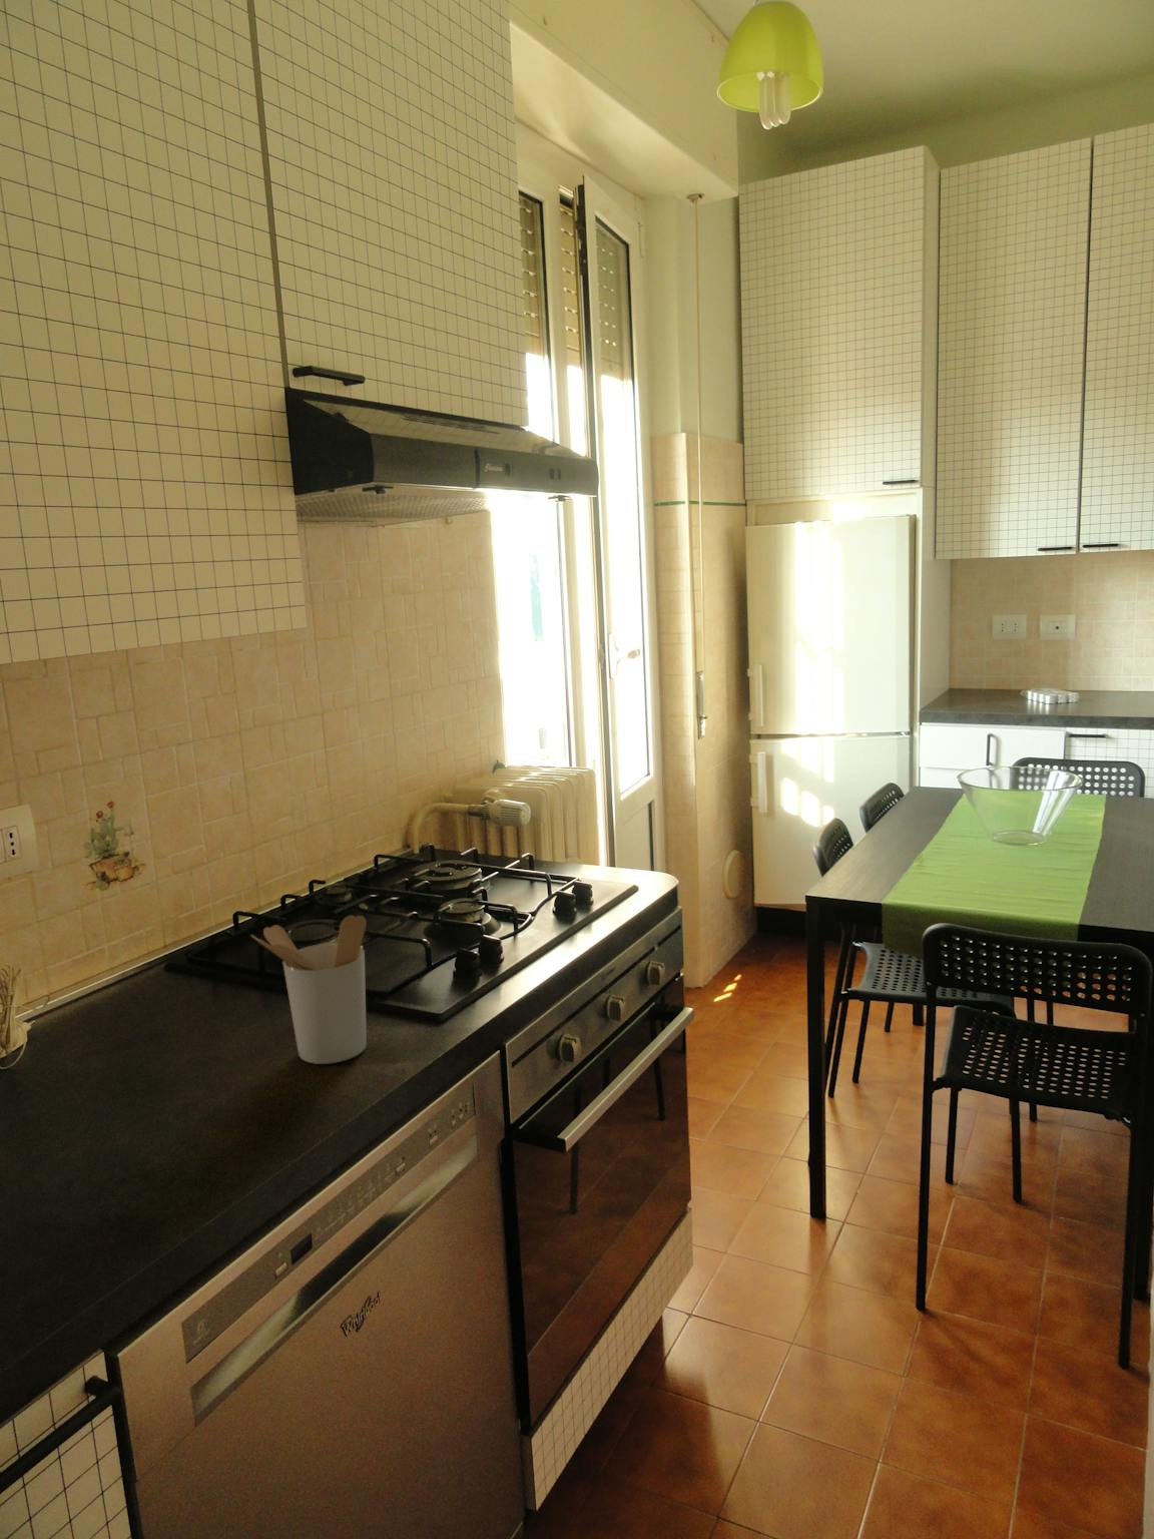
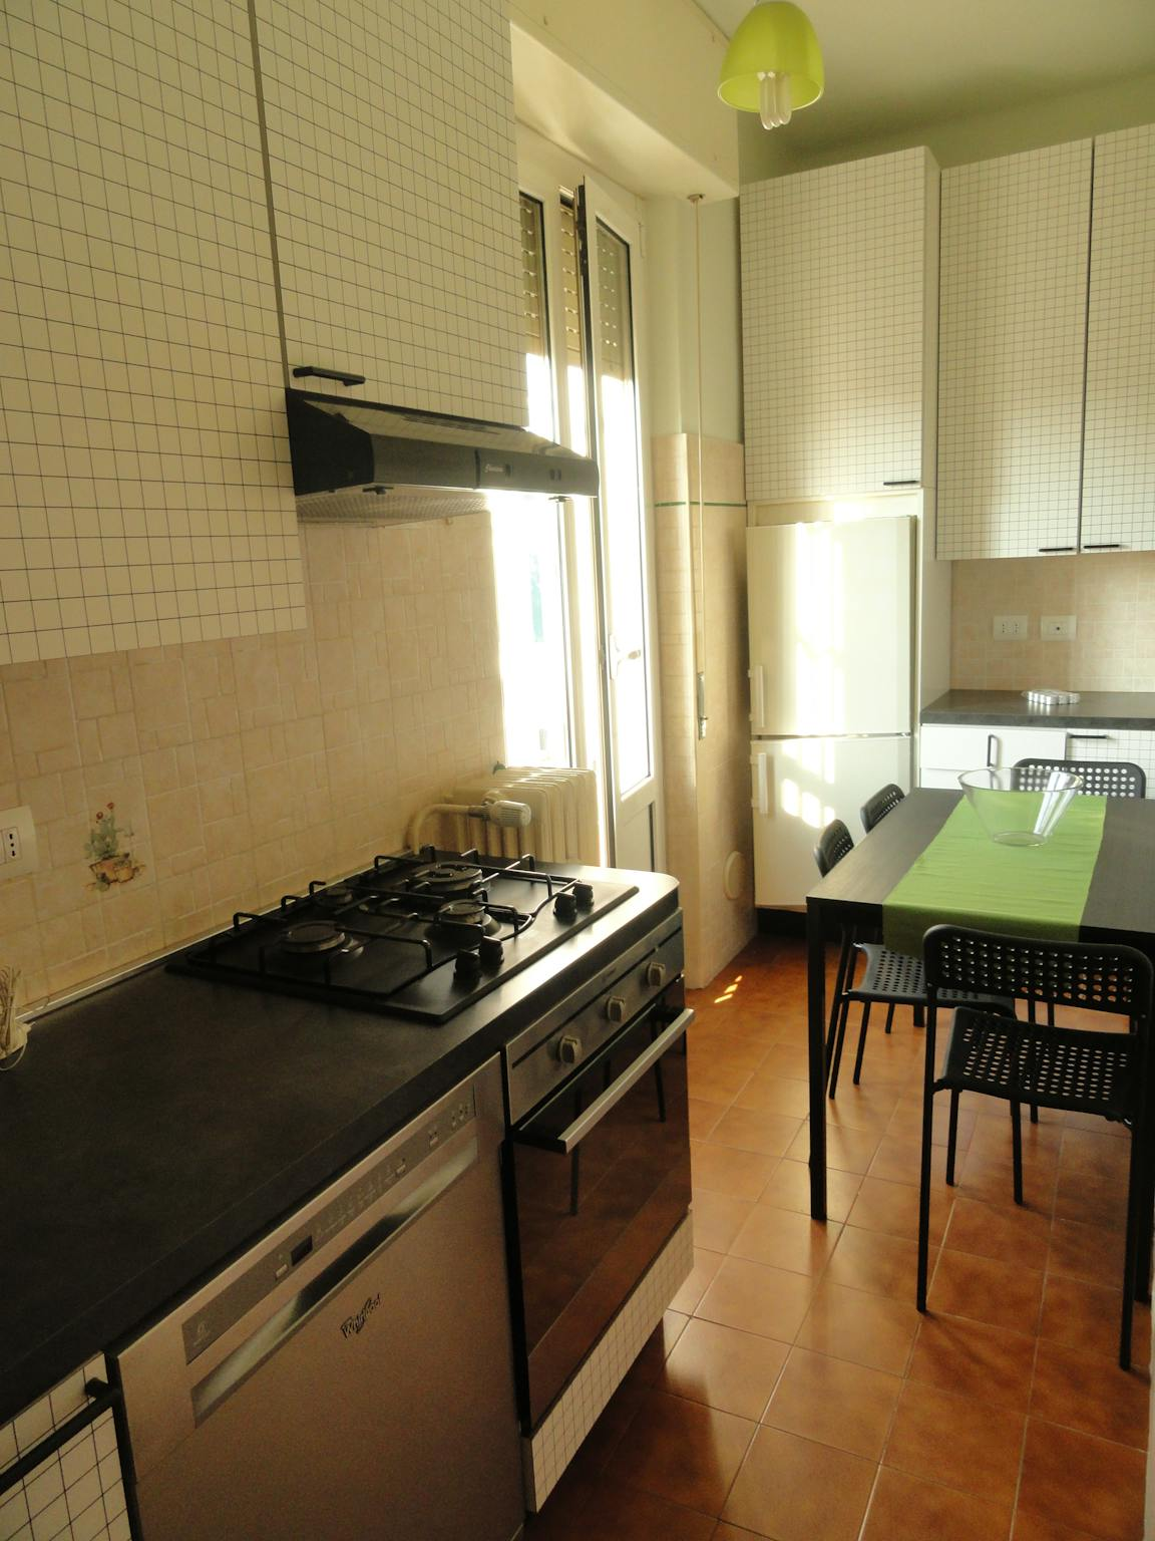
- utensil holder (312, 986)
